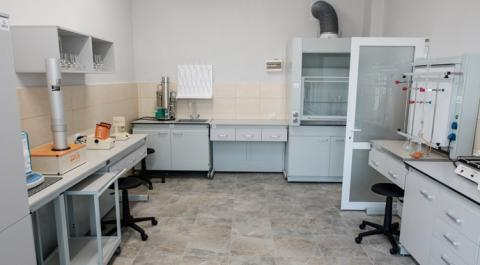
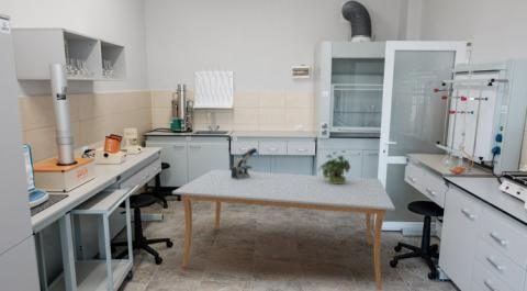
+ dining table (284, 206)
+ potted plant (334, 166)
+ microscope (246, 163)
